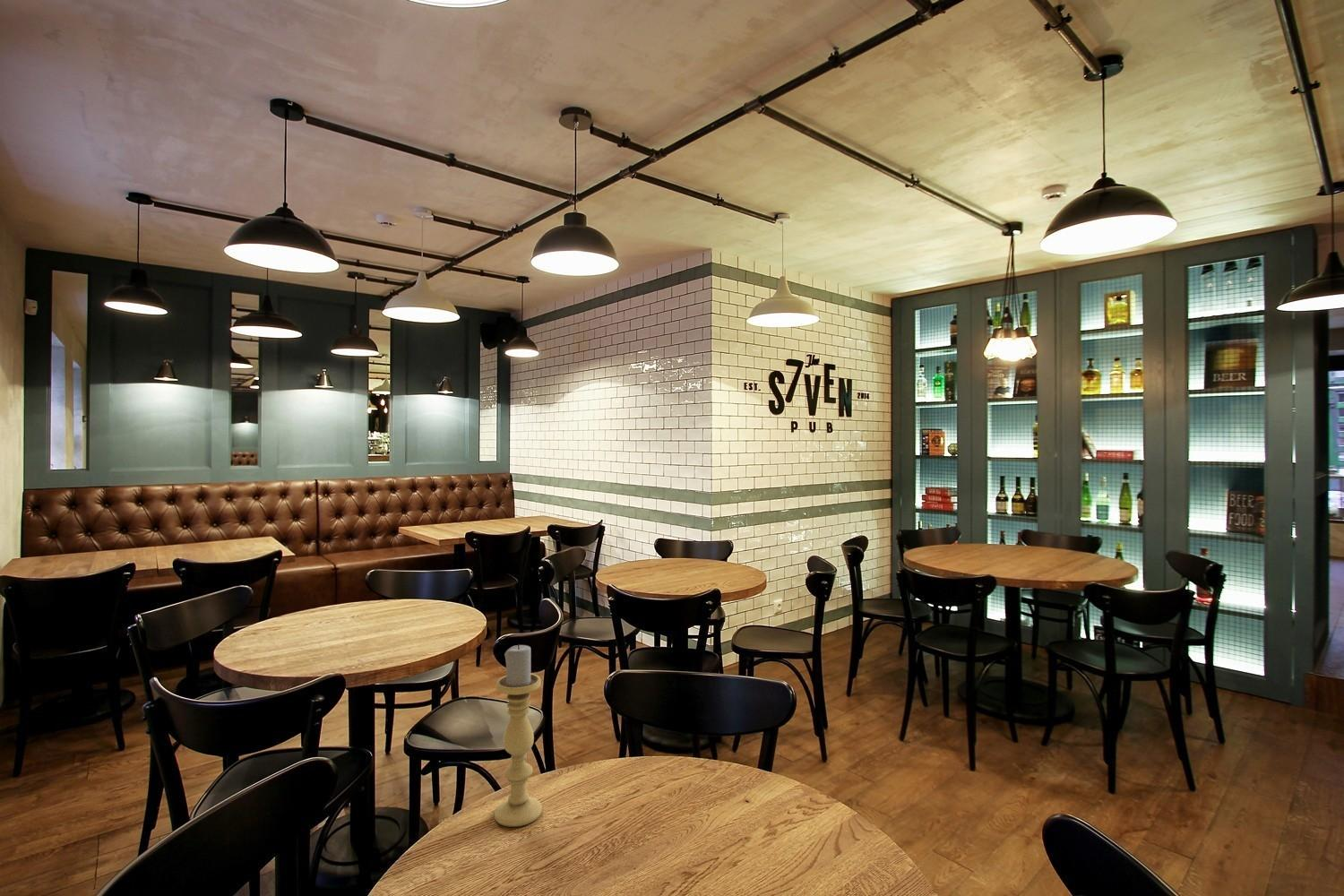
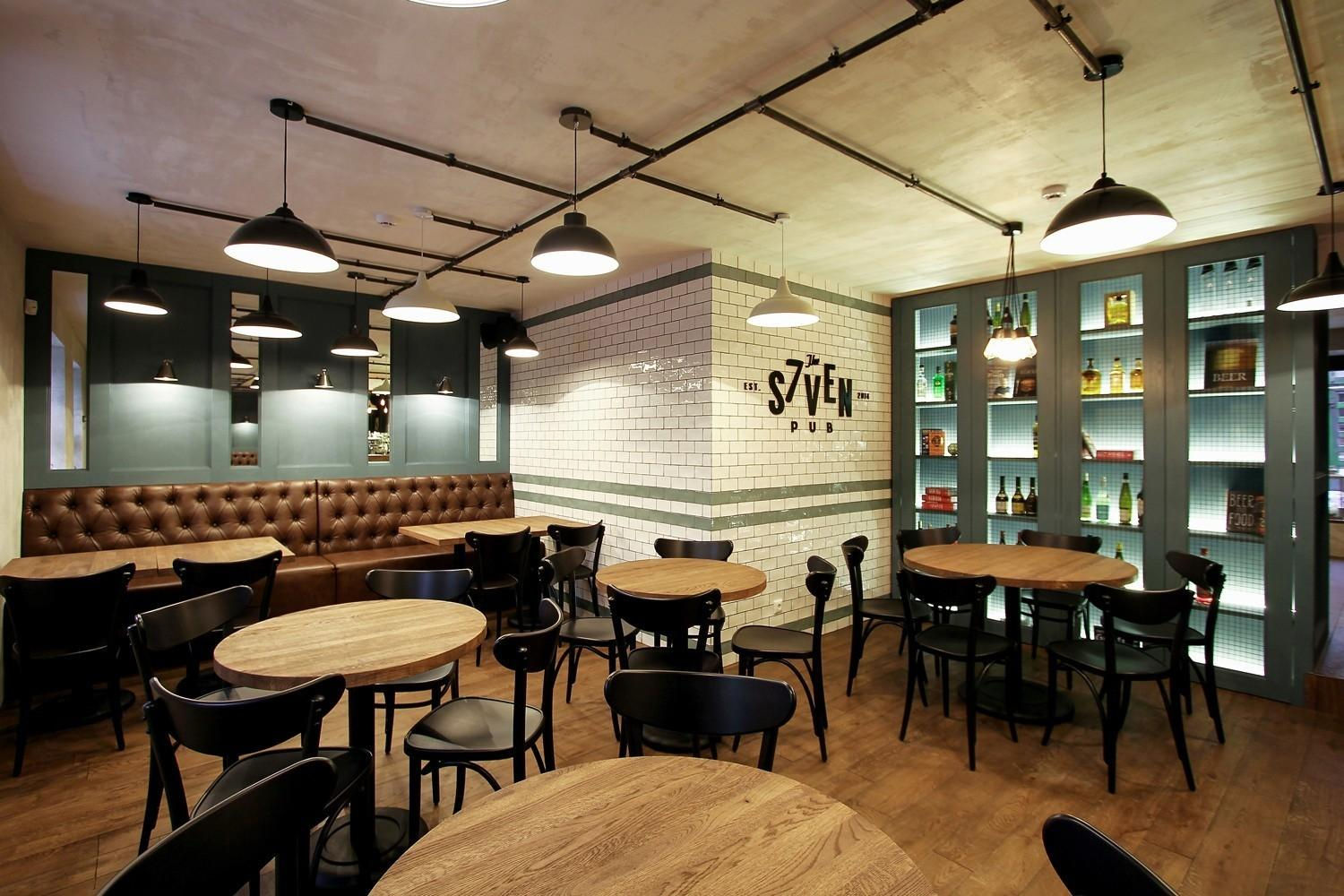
- candle holder (518, 728)
